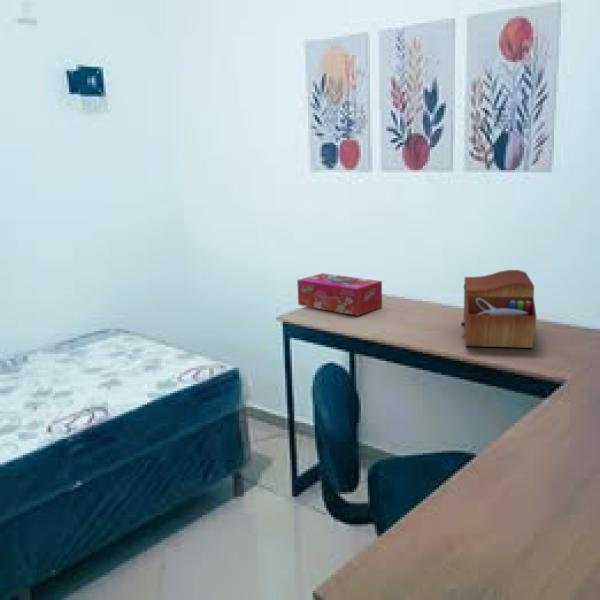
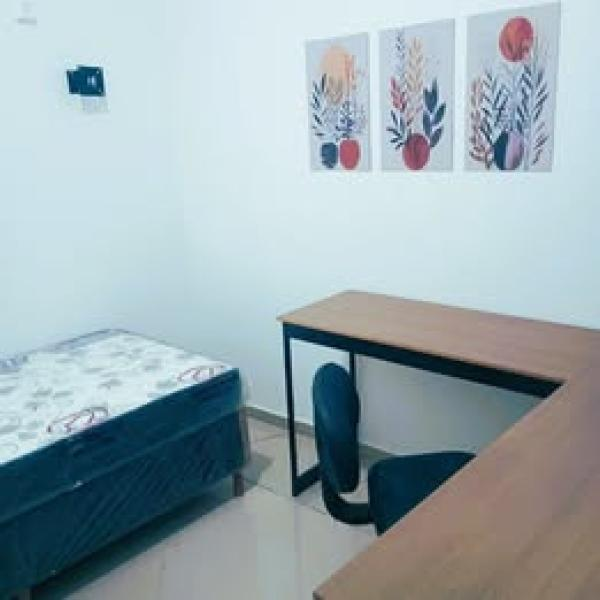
- tissue box (339, 293)
- sewing box (495, 308)
